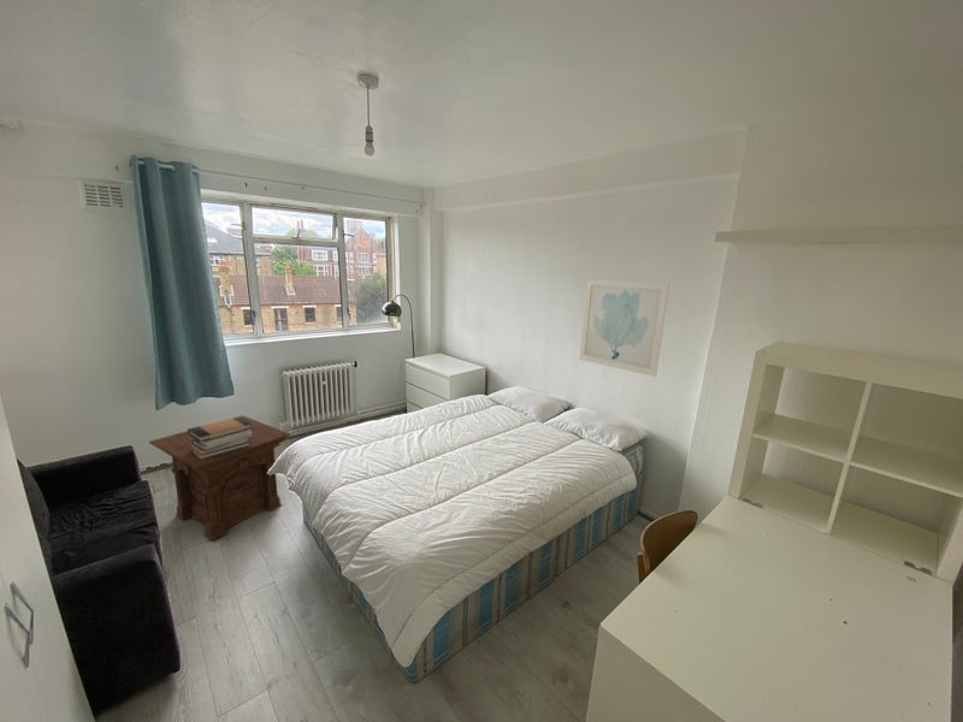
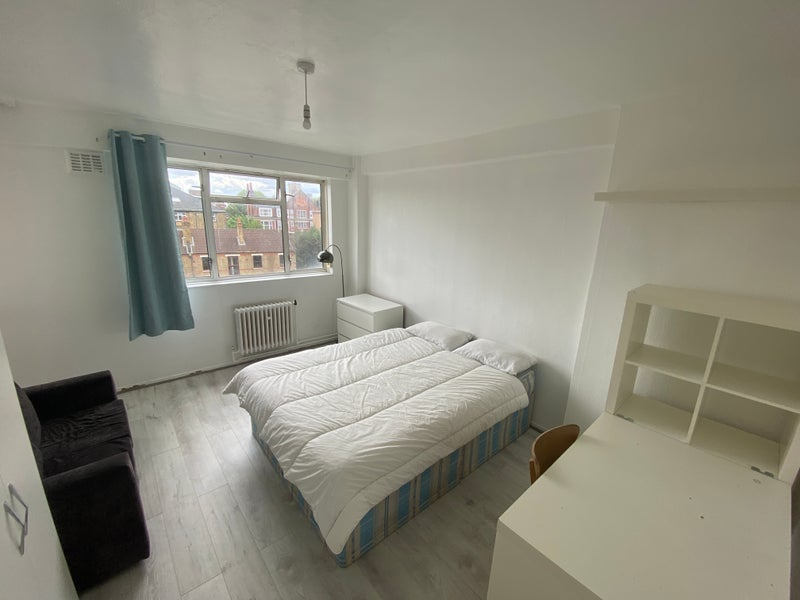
- wall art (619, 325)
- side table (226, 474)
- book stack (221, 436)
